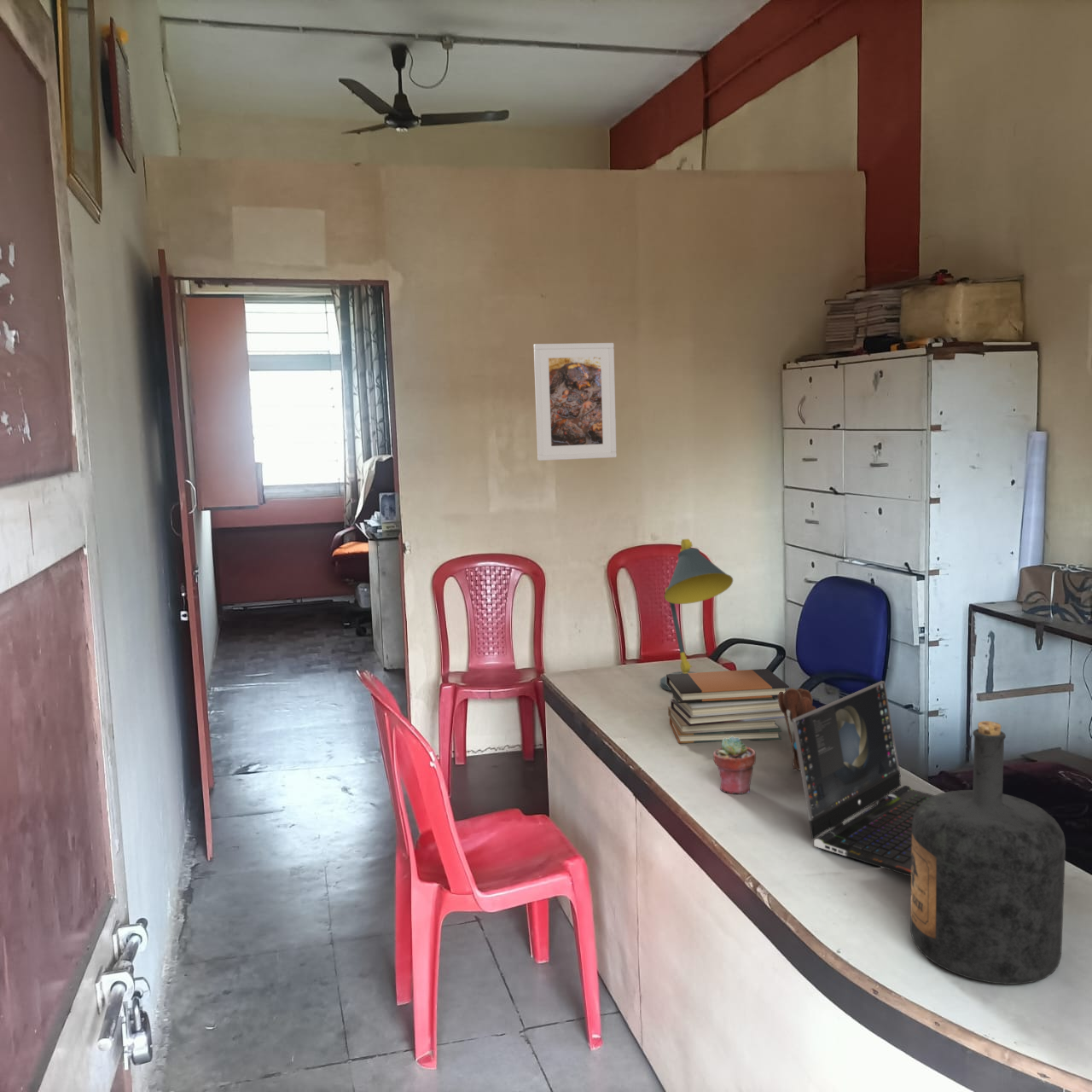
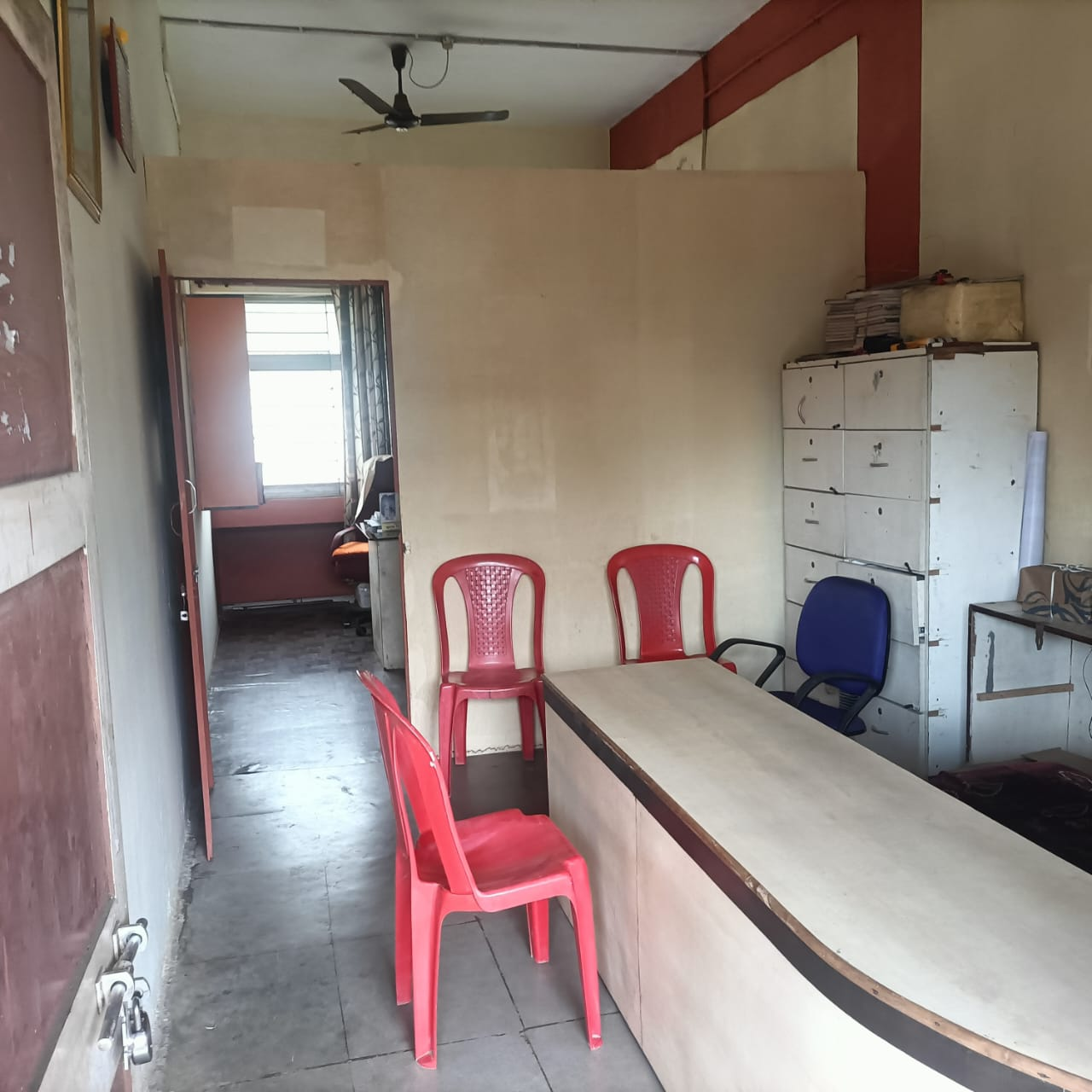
- book stack (726, 706)
- bottle (986, 837)
- desk lamp (688, 603)
- laptop computer (899, 772)
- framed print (575, 401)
- potted succulent (735, 763)
- utensil holder (793, 731)
